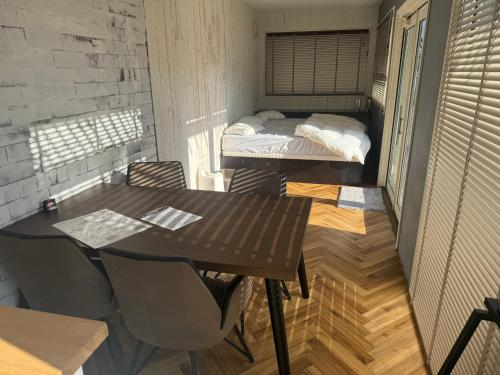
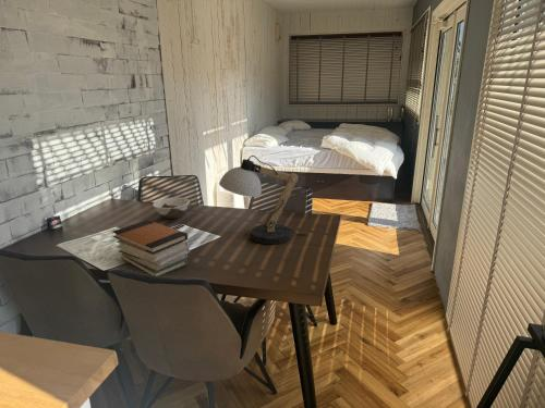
+ bowl (171, 209)
+ desk lamp (261, 194)
+ book stack (152, 247)
